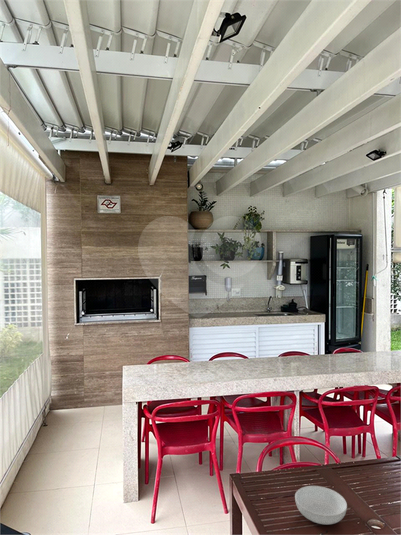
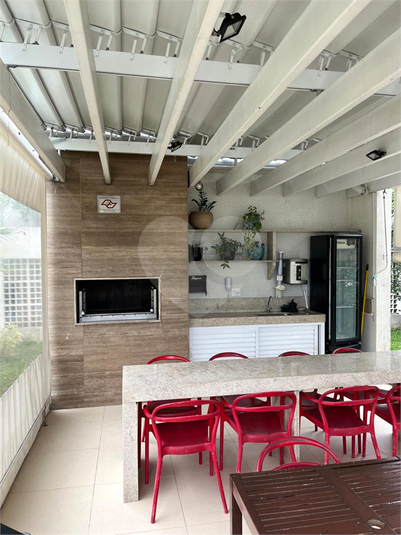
- serving bowl (320, 507)
